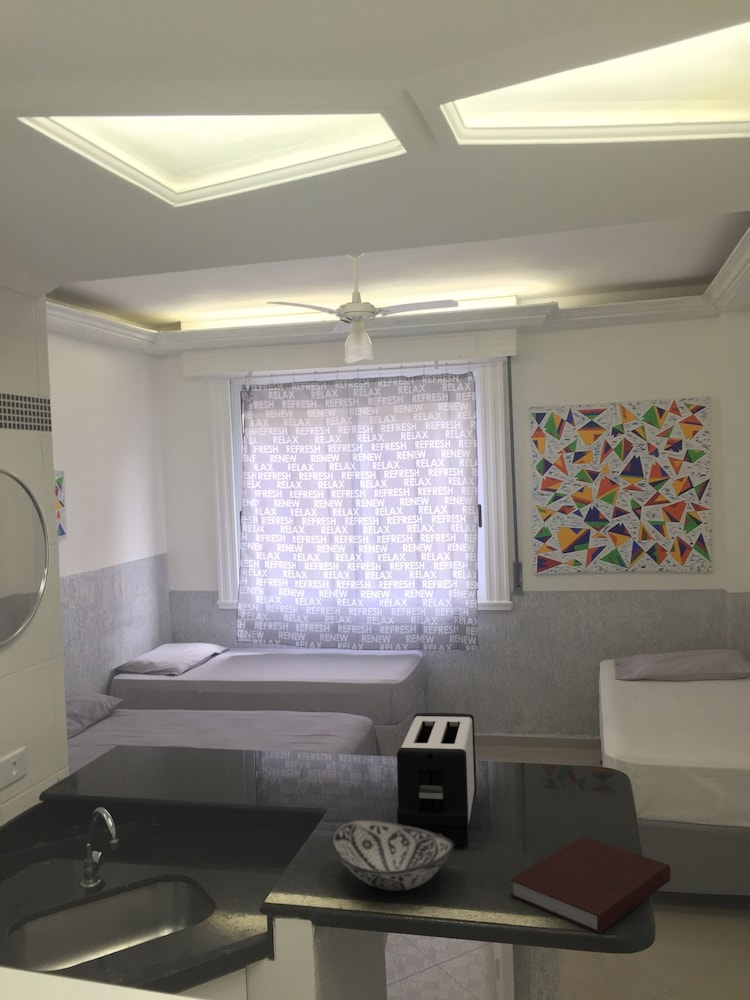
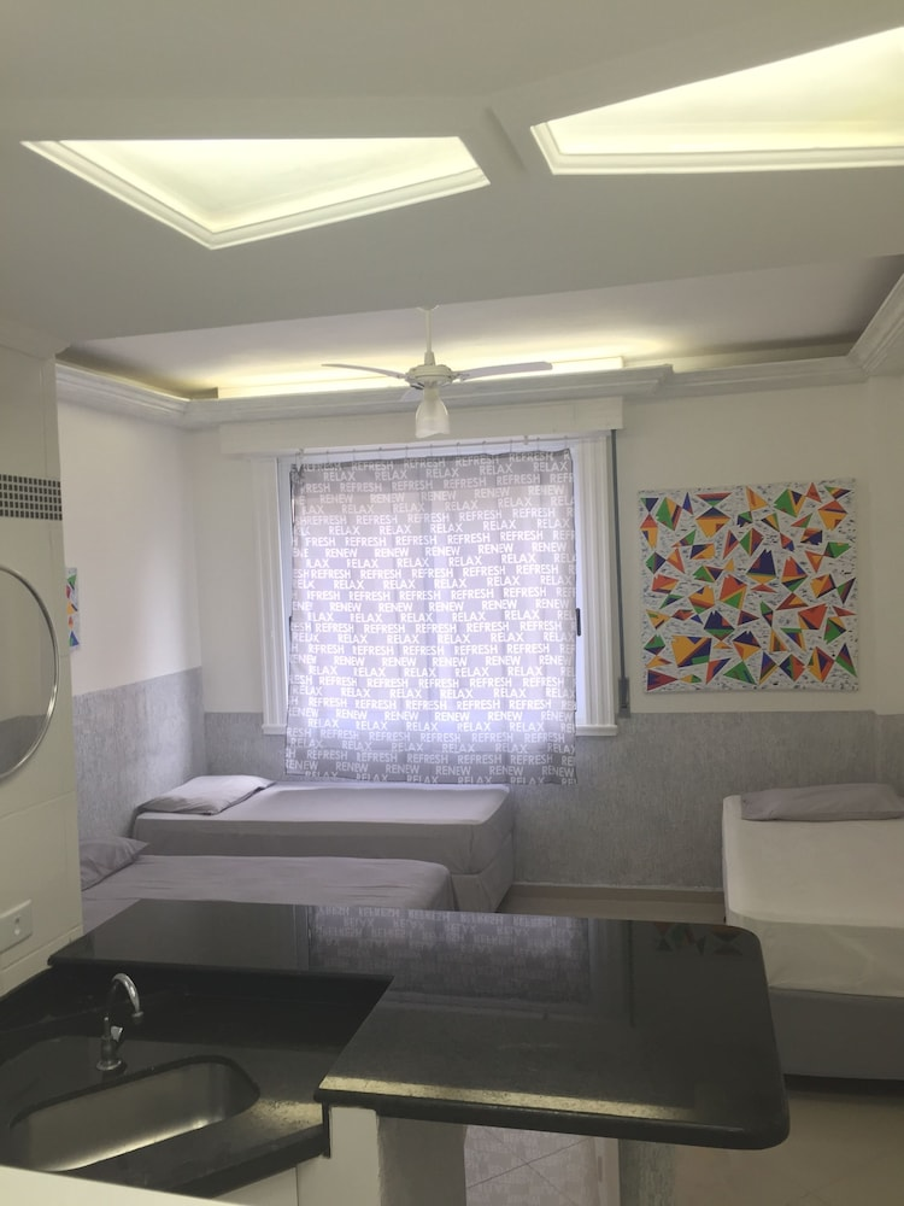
- notebook (591, 880)
- decorative bowl (392, 860)
- toaster (438, 774)
